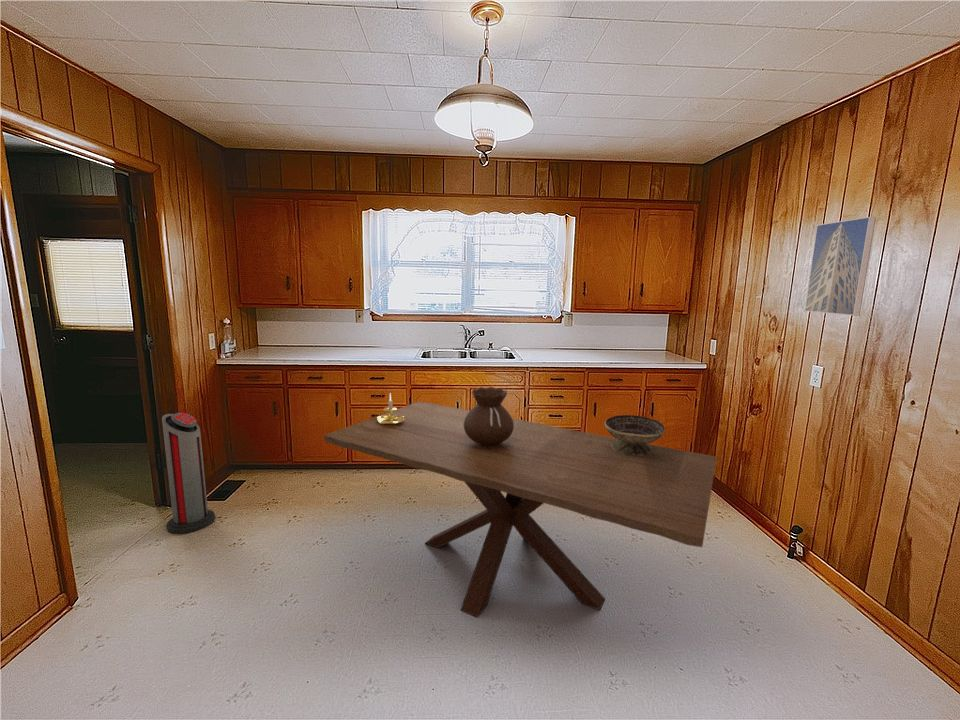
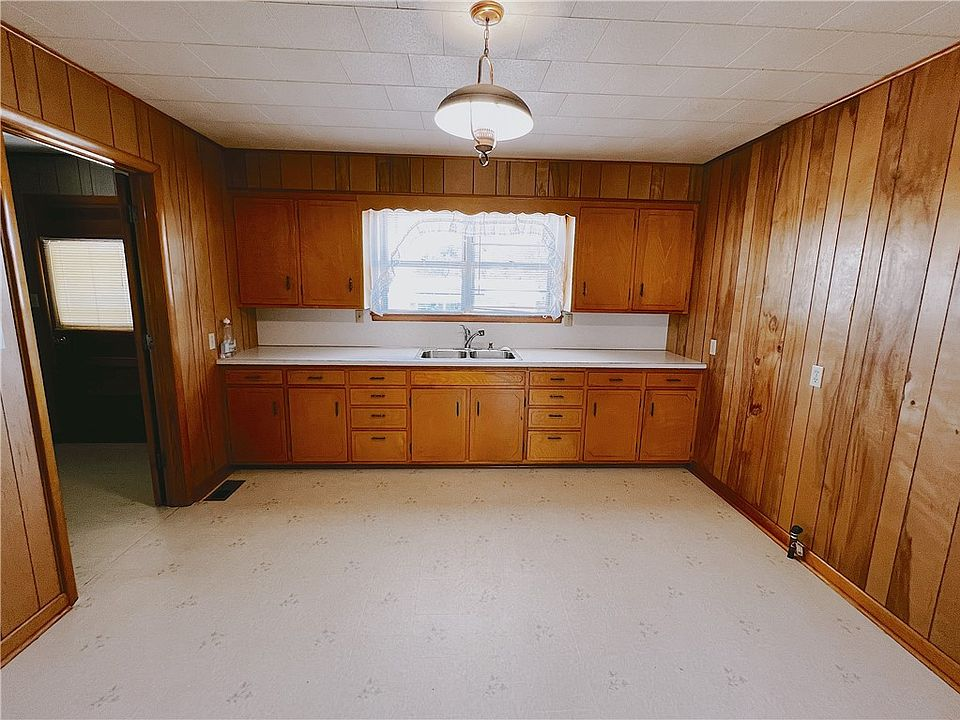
- candle holder (392, 407)
- dining table (509, 508)
- decorative bowl (633, 436)
- money bag (489, 417)
- air purifier (186, 469)
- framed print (837, 268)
